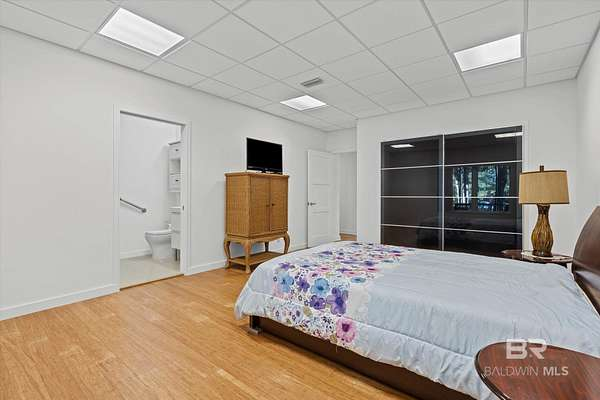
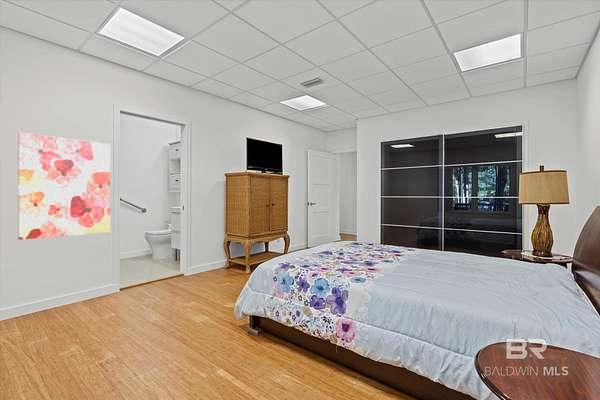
+ wall art (68, 187)
